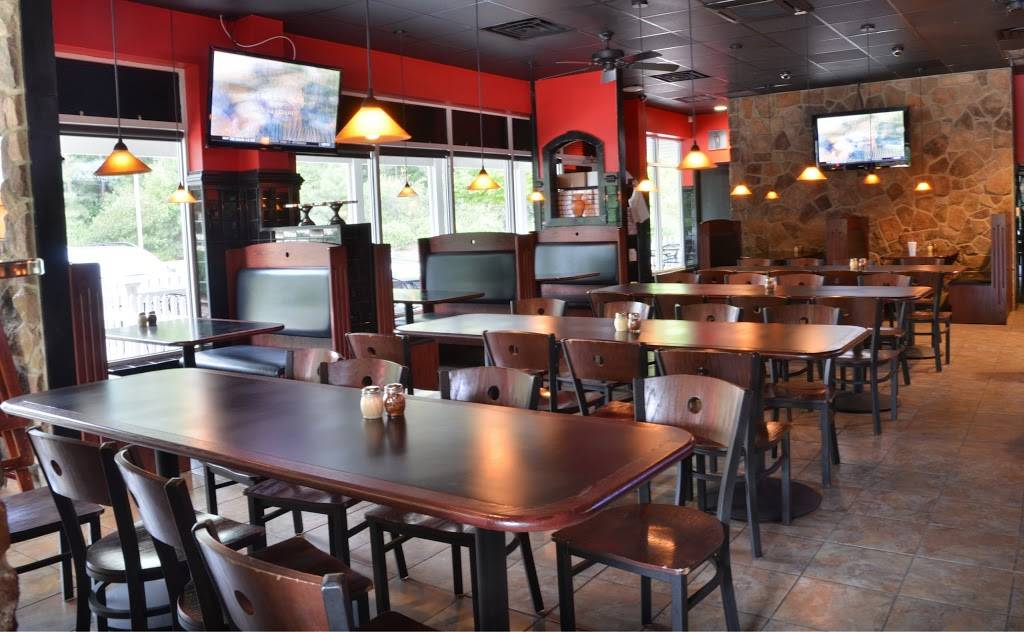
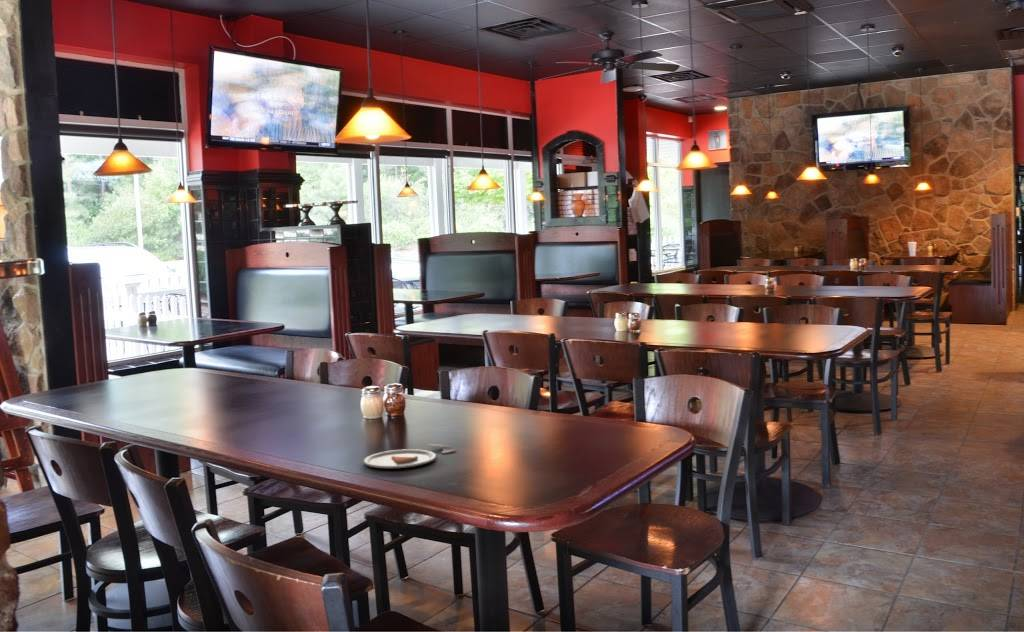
+ dinner plate (411, 455)
